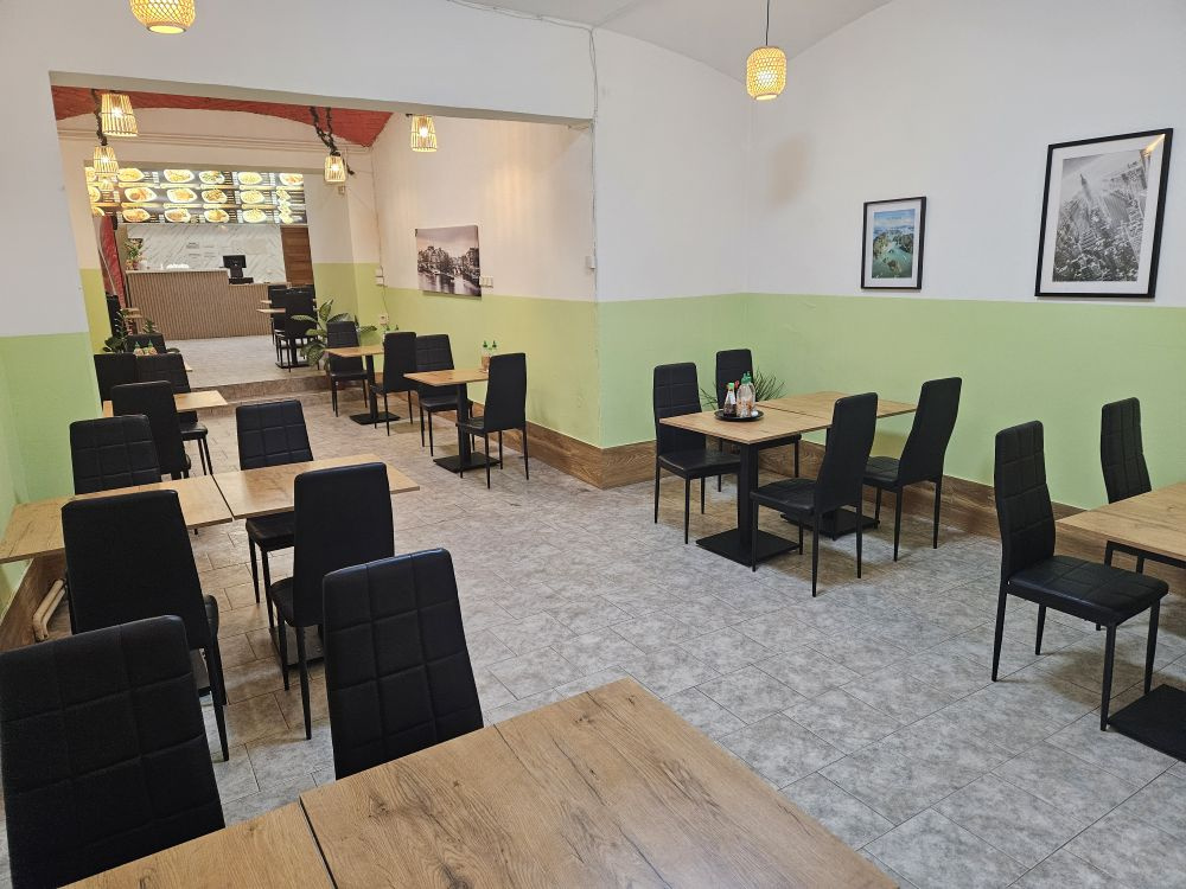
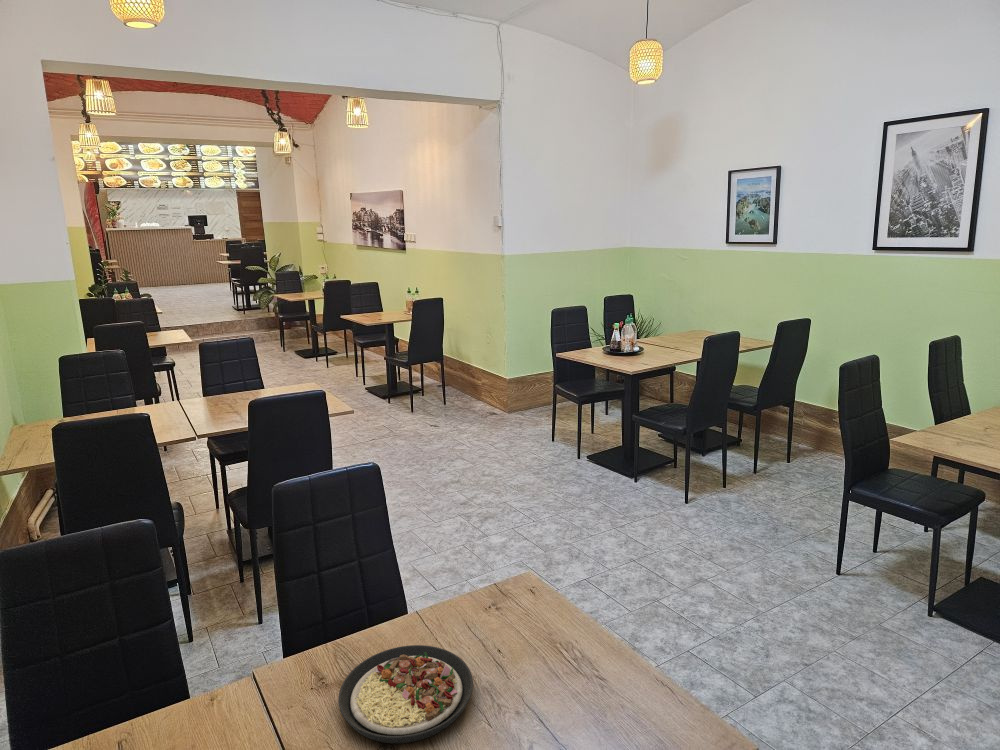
+ plate (406, 689)
